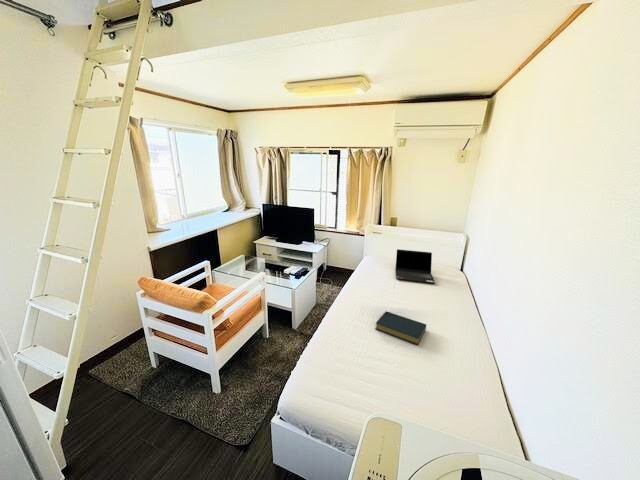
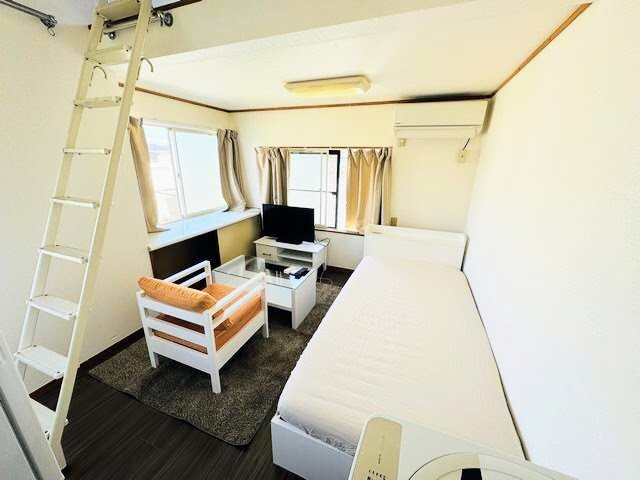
- laptop computer (414, 265)
- hardback book (400, 326)
